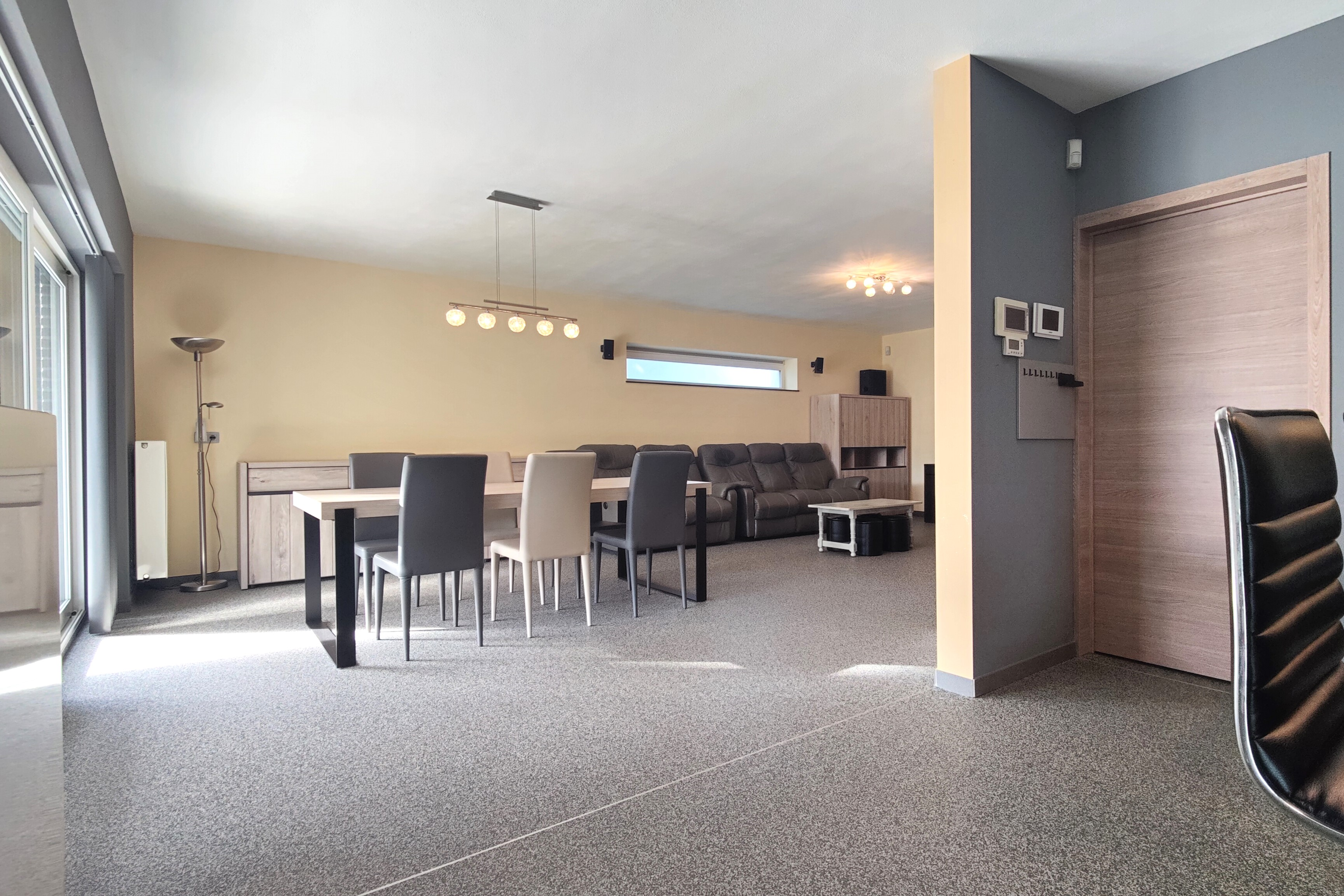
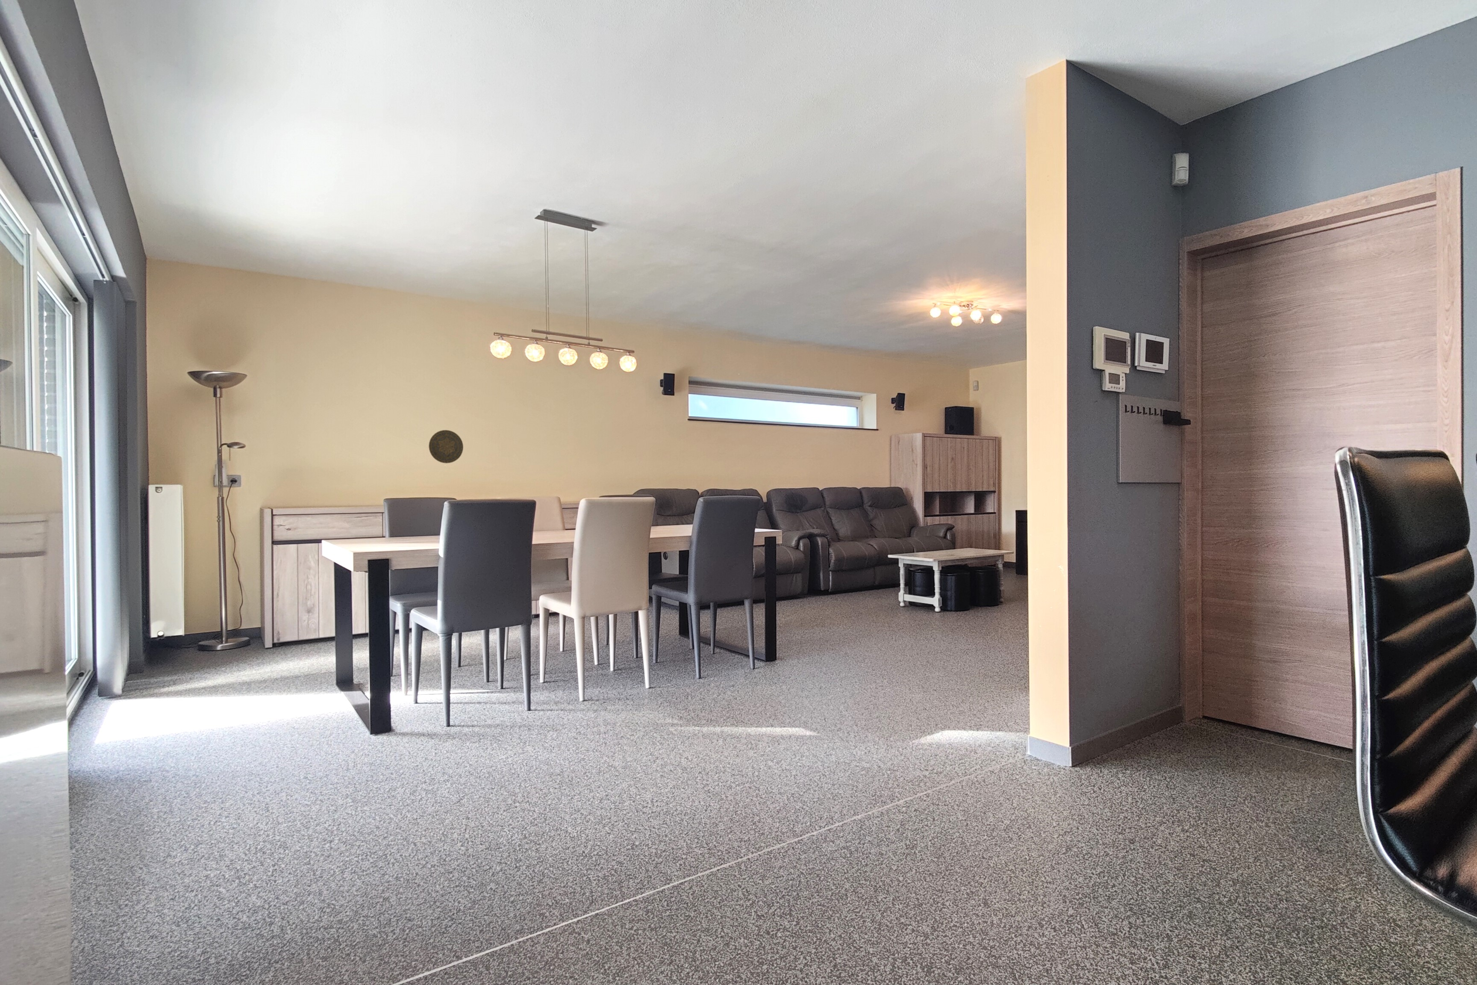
+ decorative plate (446, 446)
